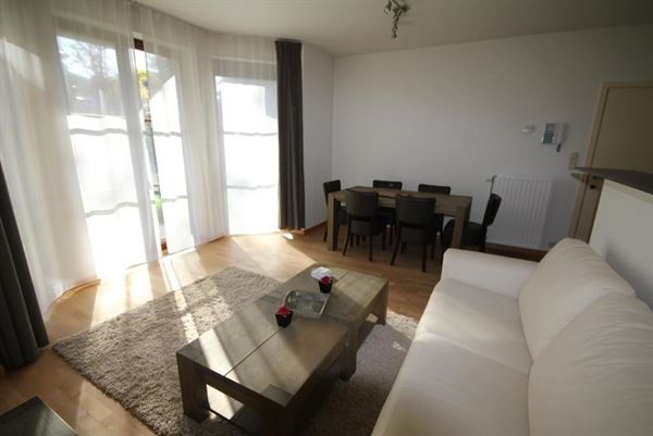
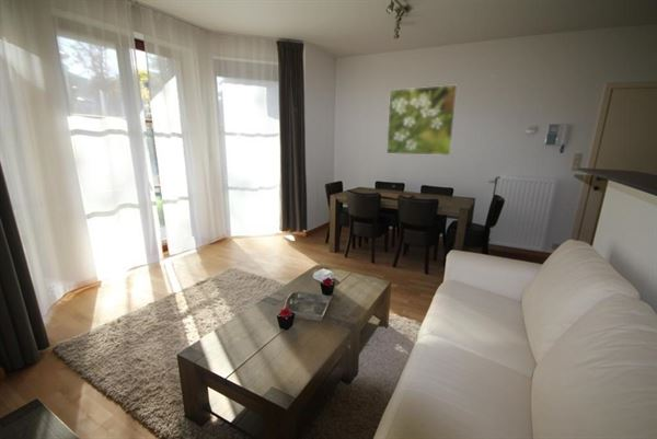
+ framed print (419, 122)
